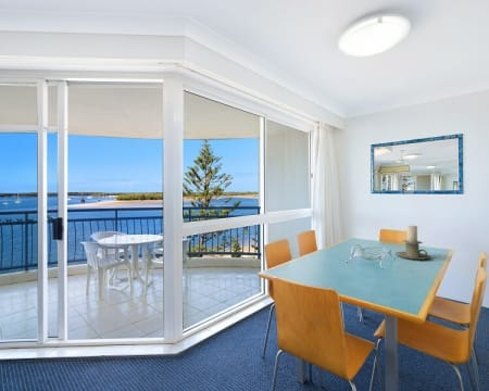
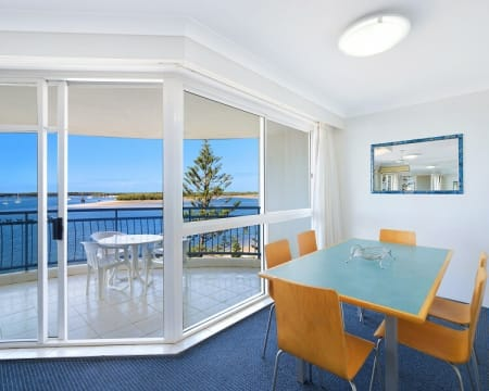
- candle holder (412, 240)
